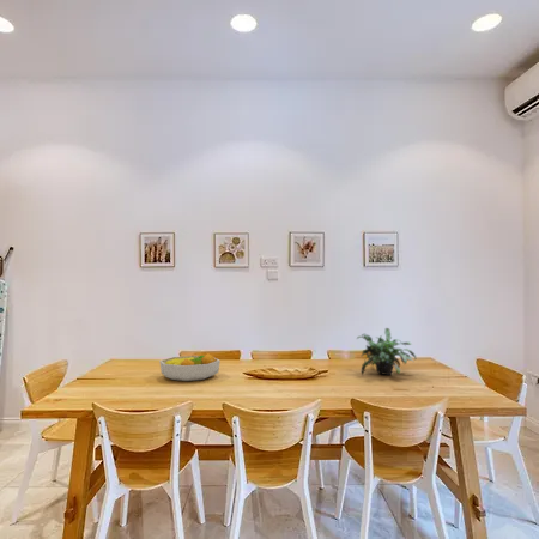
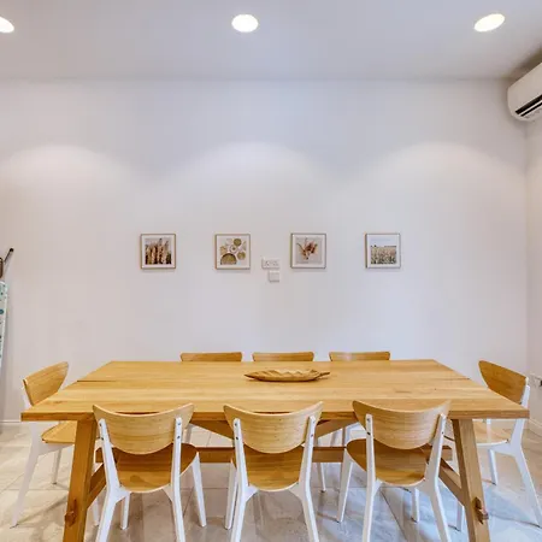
- fruit bowl (189, 364)
- potted plant (386, 351)
